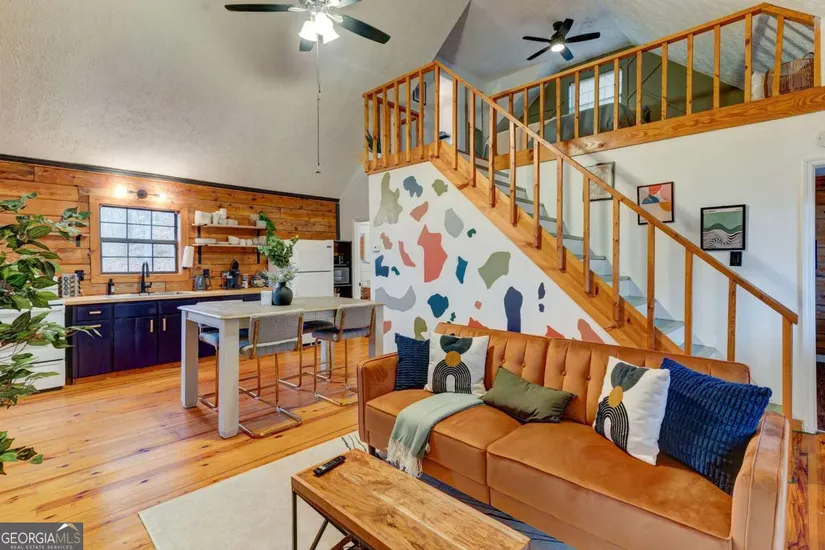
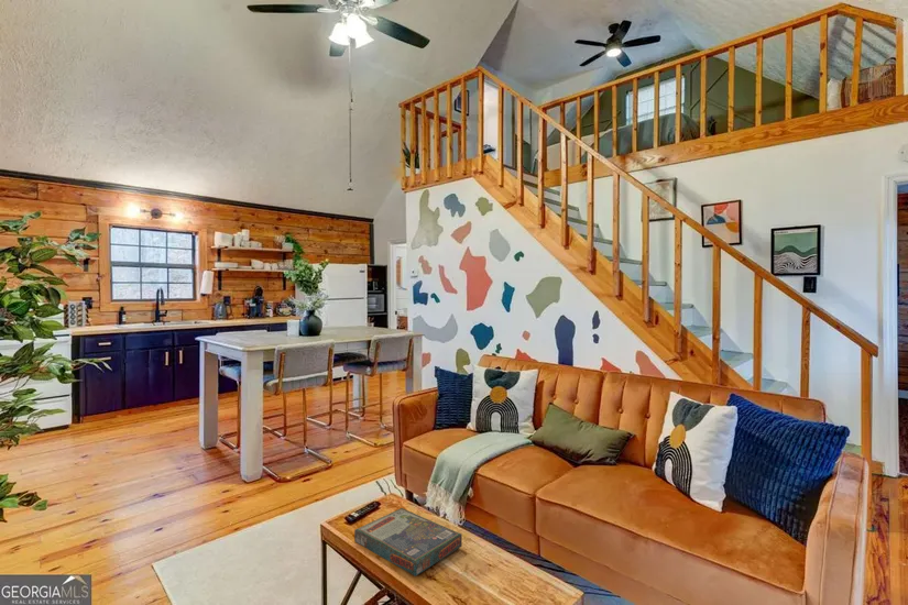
+ board game (407, 538)
